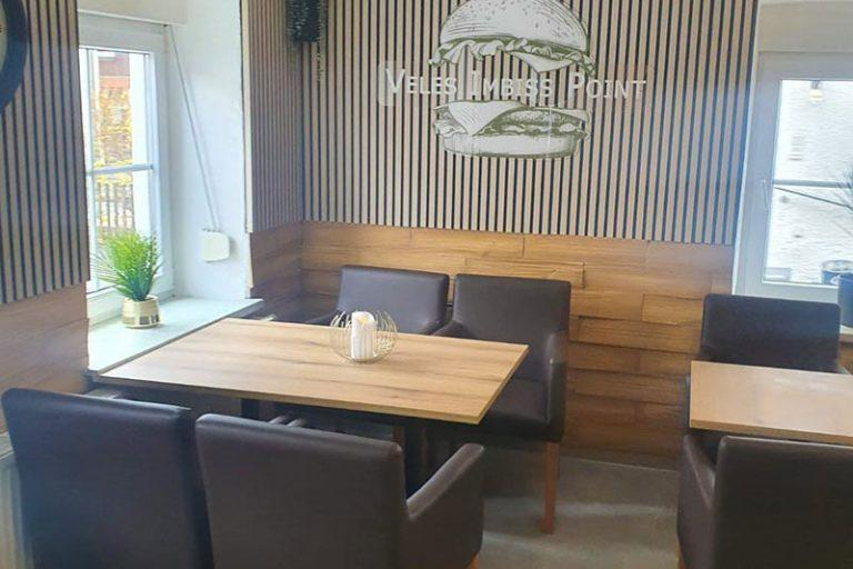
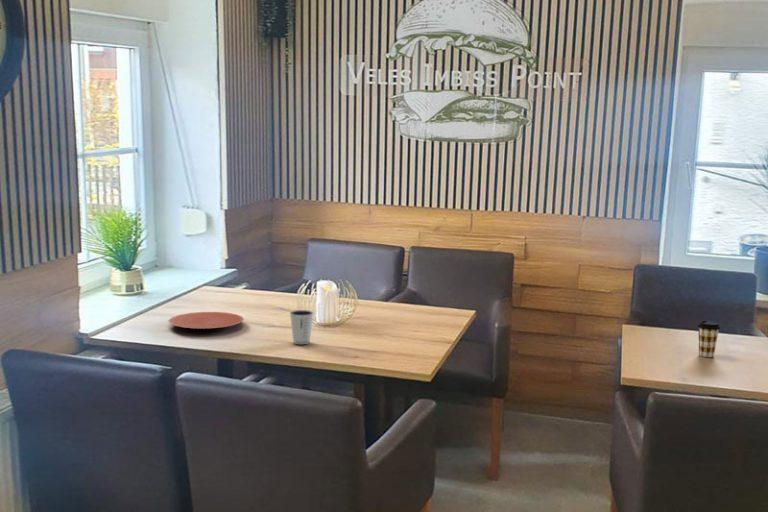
+ dixie cup (301, 327)
+ plate (206, 322)
+ coffee cup (707, 338)
